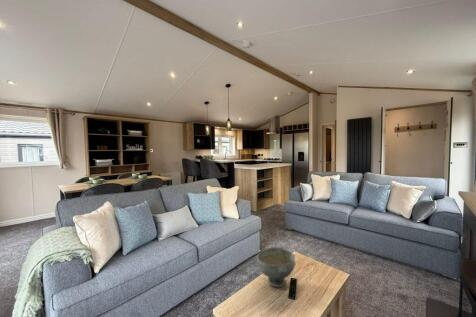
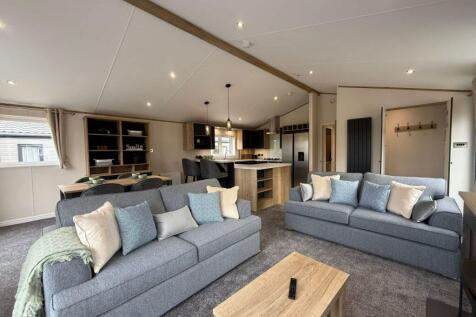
- decorative bowl (276, 268)
